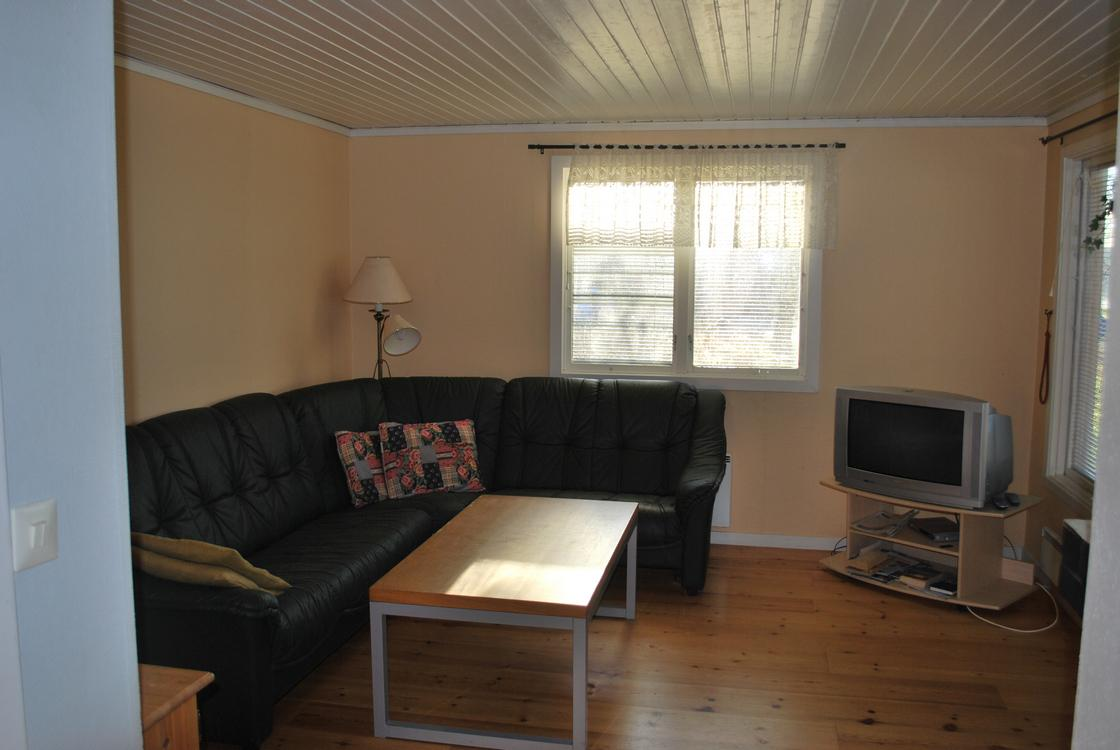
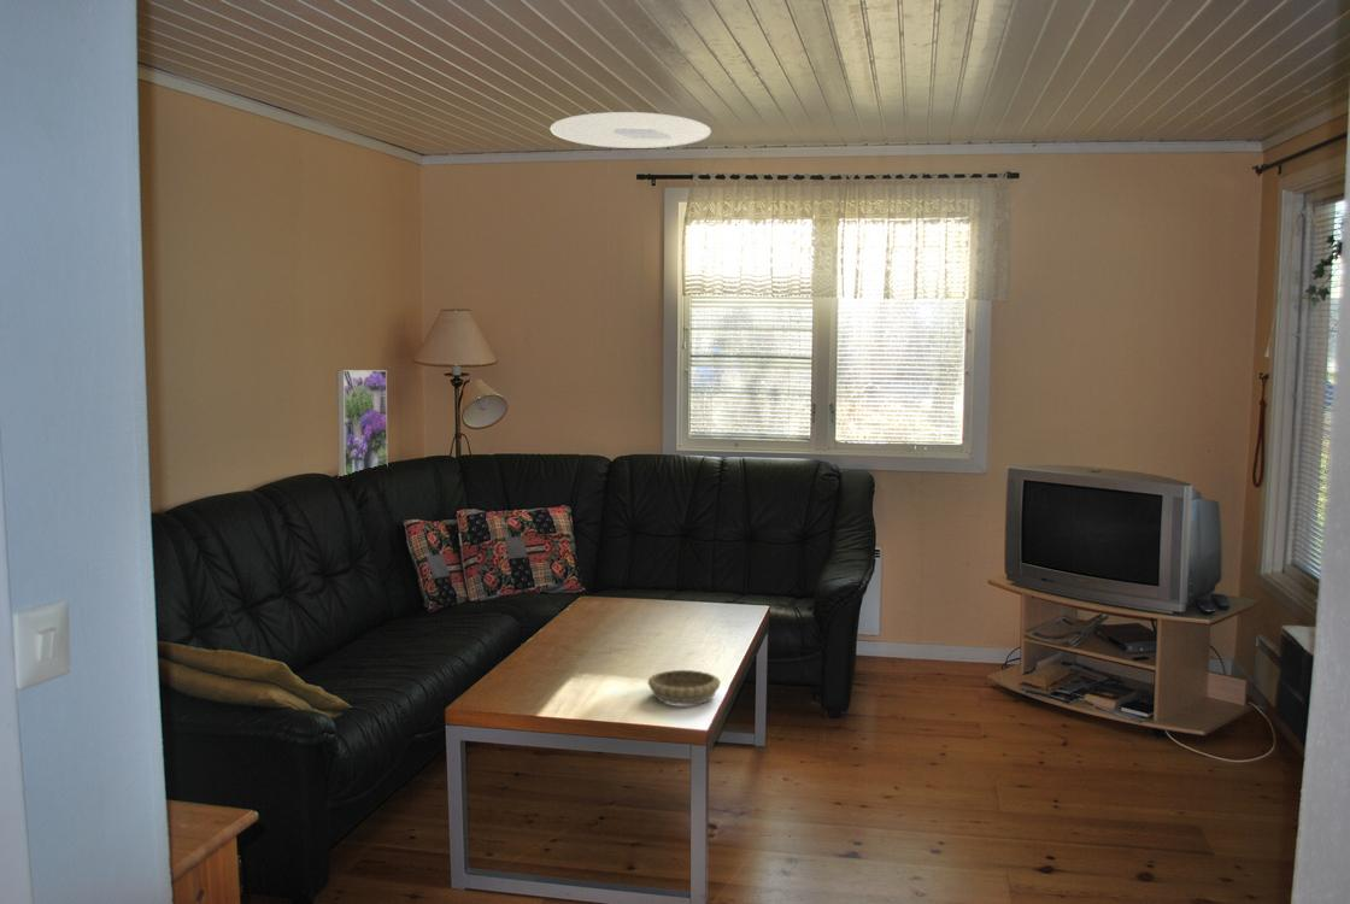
+ decorative bowl (683, 687)
+ ceiling light (630, 123)
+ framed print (363, 423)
